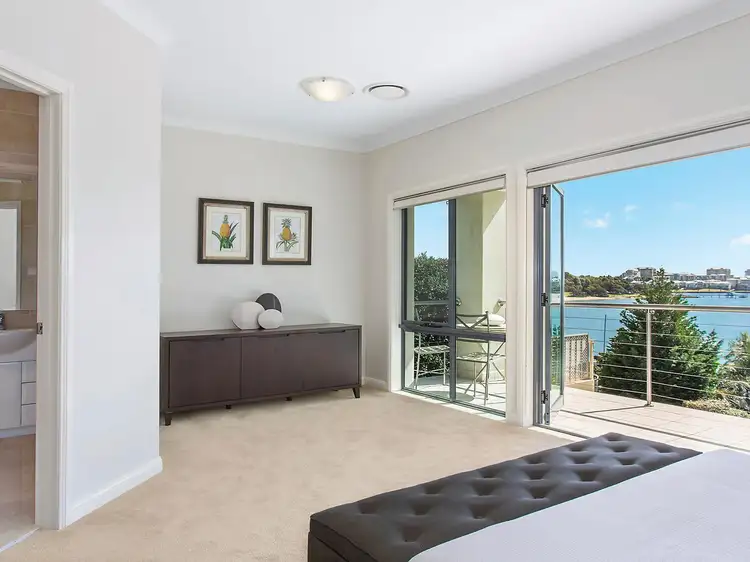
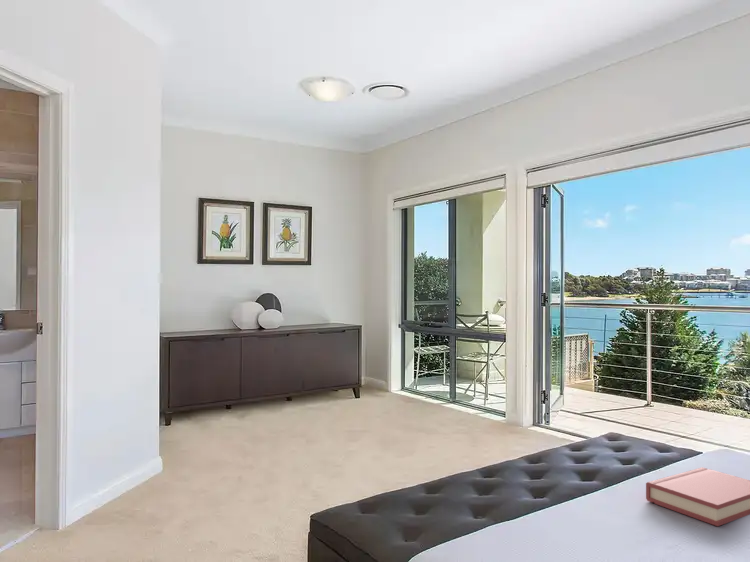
+ hardback book (708, 493)
